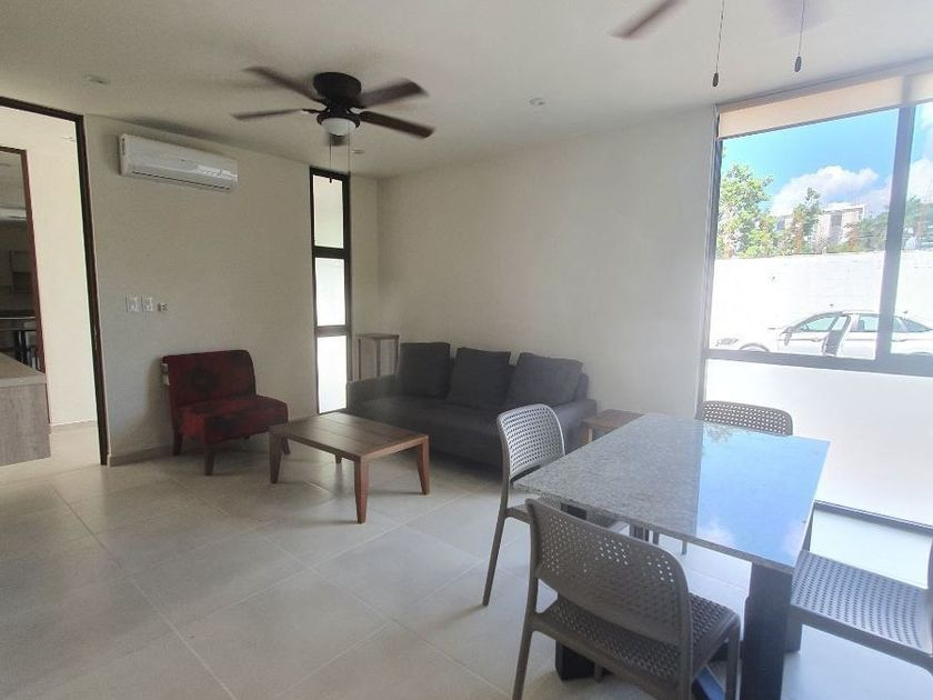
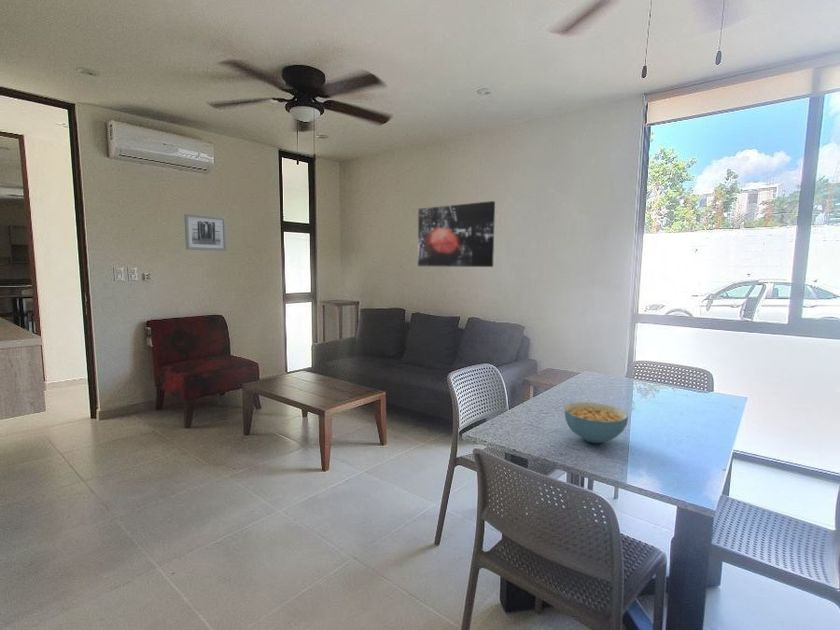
+ wall art (453, 236)
+ wall art (206, 233)
+ cereal bowl (594, 425)
